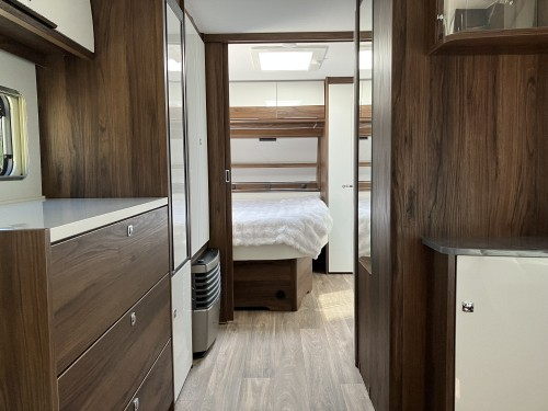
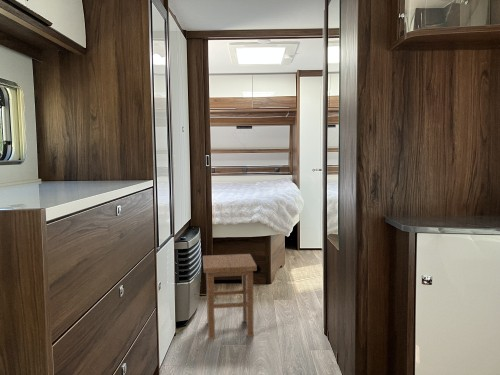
+ stool (228, 294)
